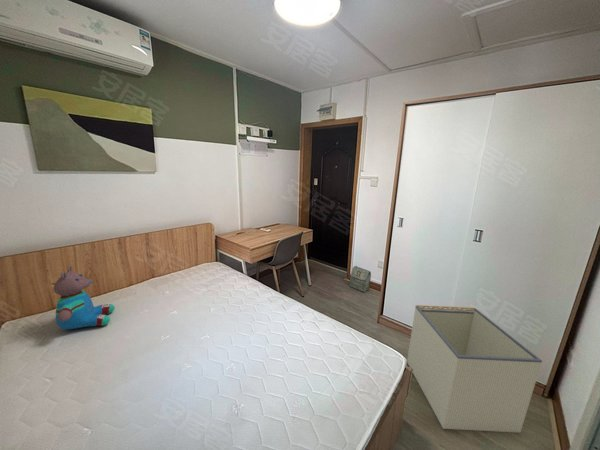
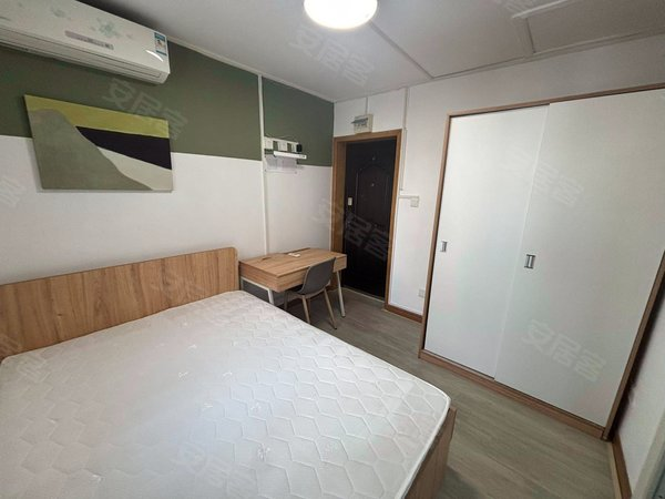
- storage bin (461, 360)
- bag (360, 278)
- teddy bear (83, 295)
